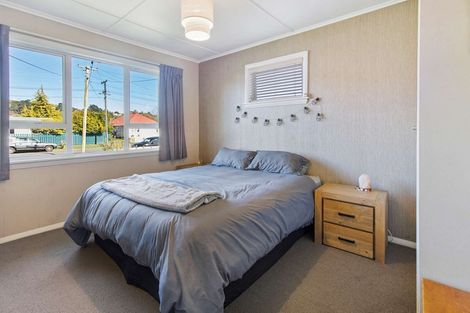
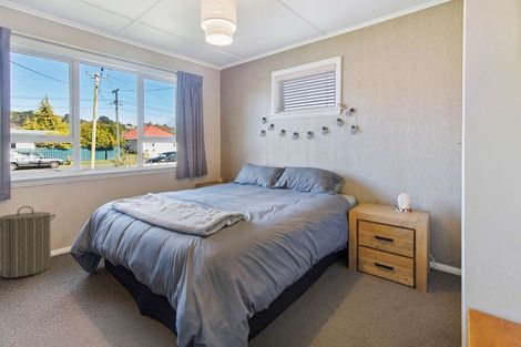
+ laundry hamper (25, 238)
